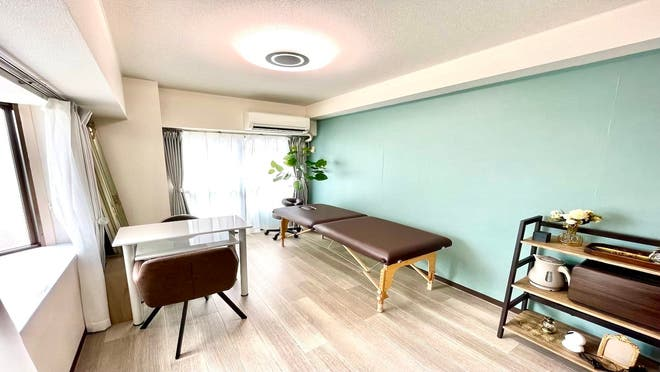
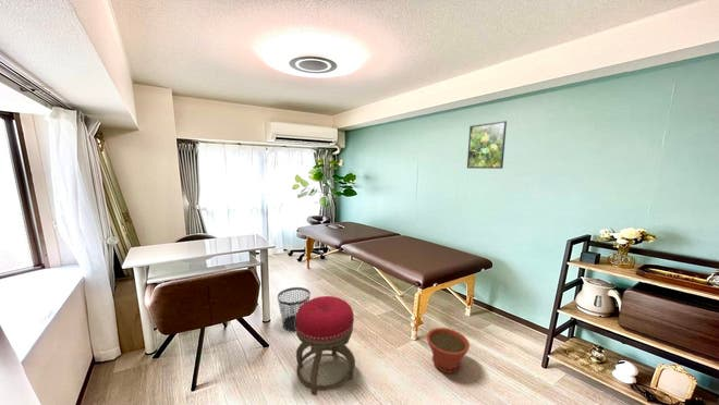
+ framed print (485, 146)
+ plant pot (447, 352)
+ stool (325, 339)
+ wastebasket (294, 309)
